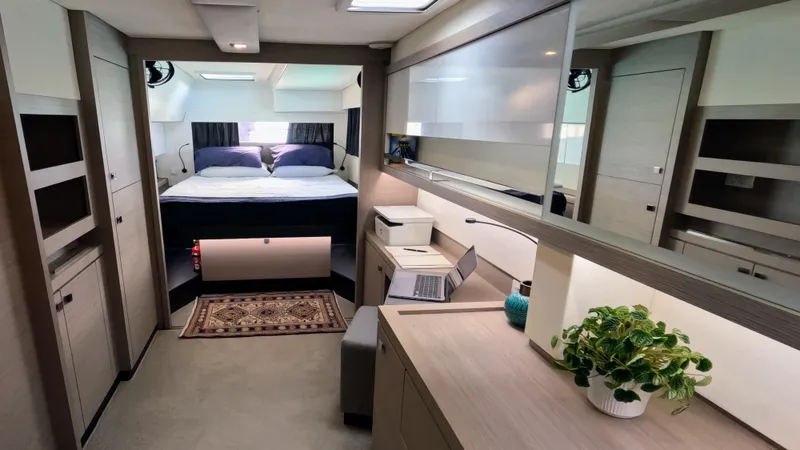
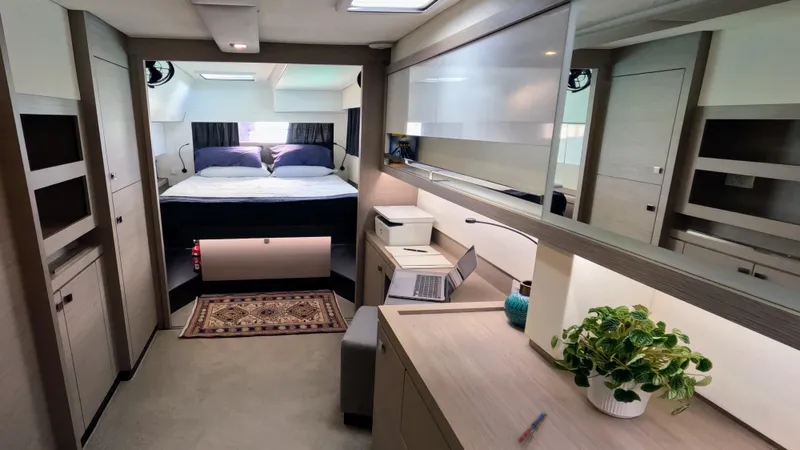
+ pen (533, 425)
